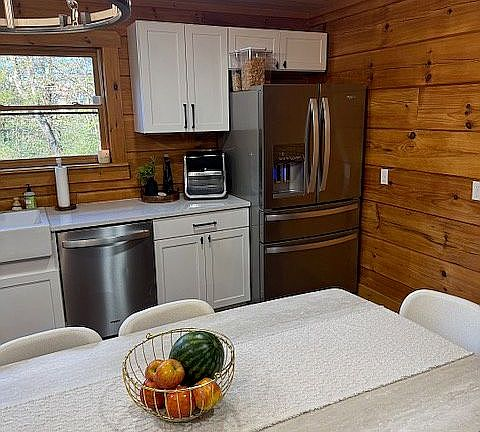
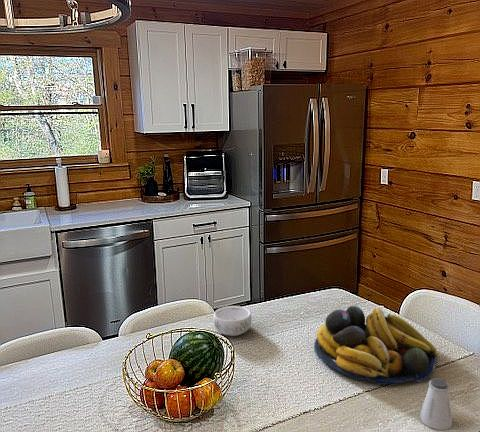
+ fruit bowl (373, 333)
+ saltshaker (437, 400)
+ decorative bowl (233, 320)
